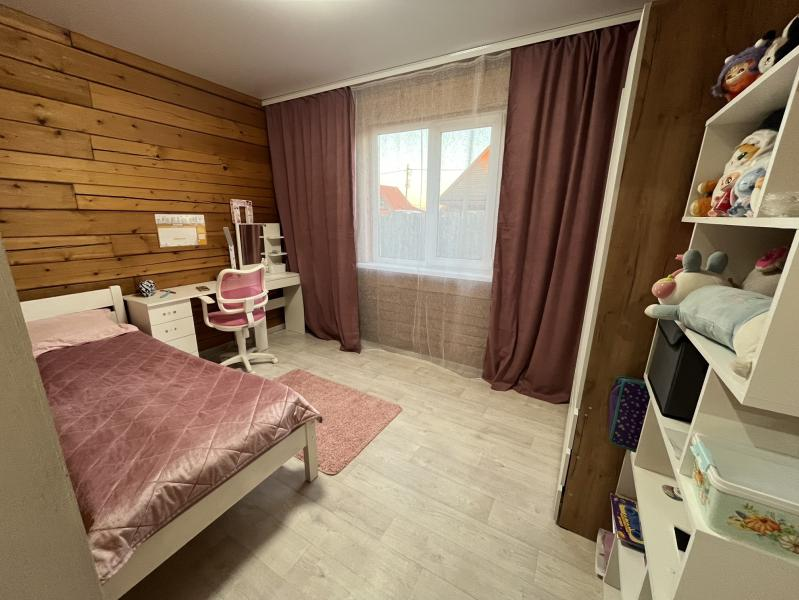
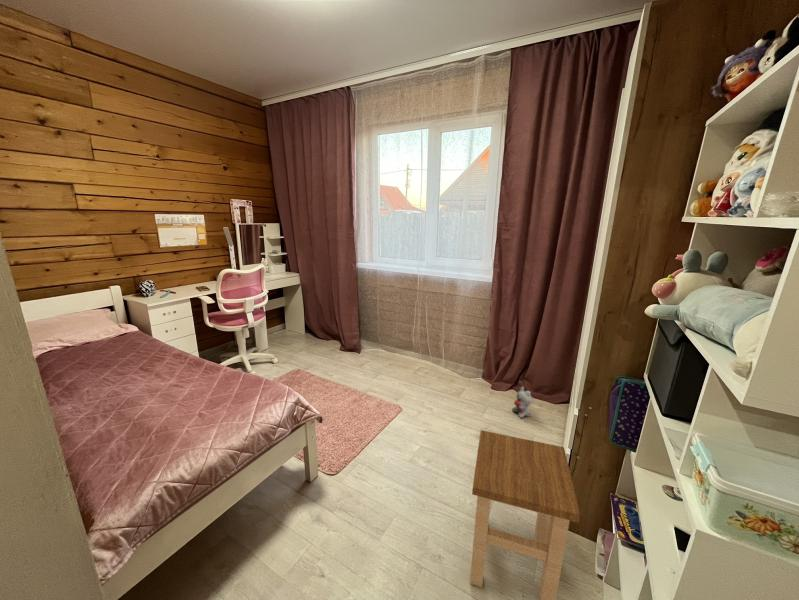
+ stool (519, 507)
+ plush toy (523, 401)
